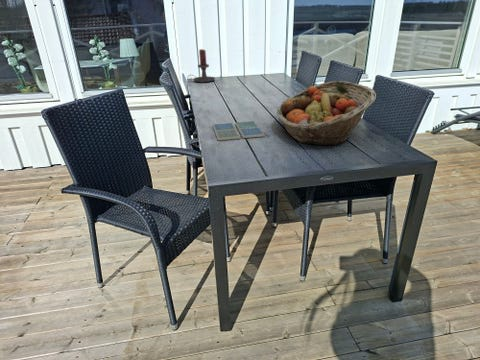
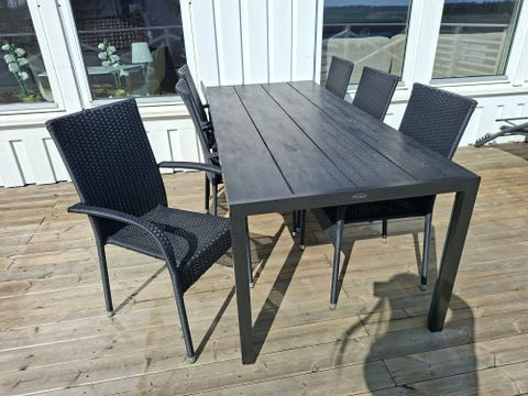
- drink coaster (236, 130)
- candle holder (200, 65)
- fruit basket (322, 110)
